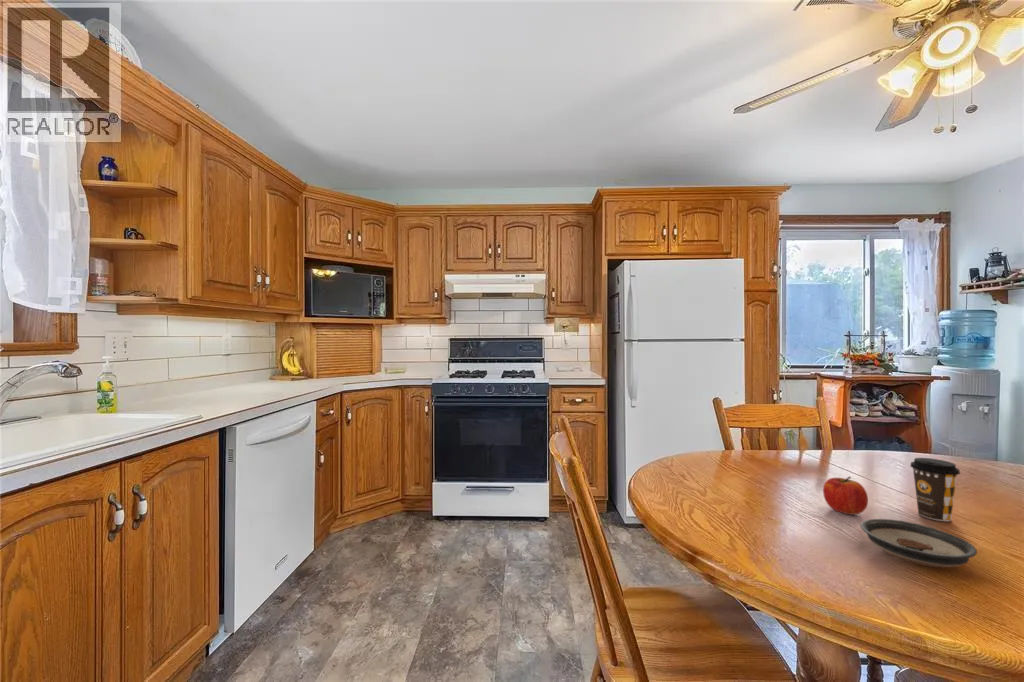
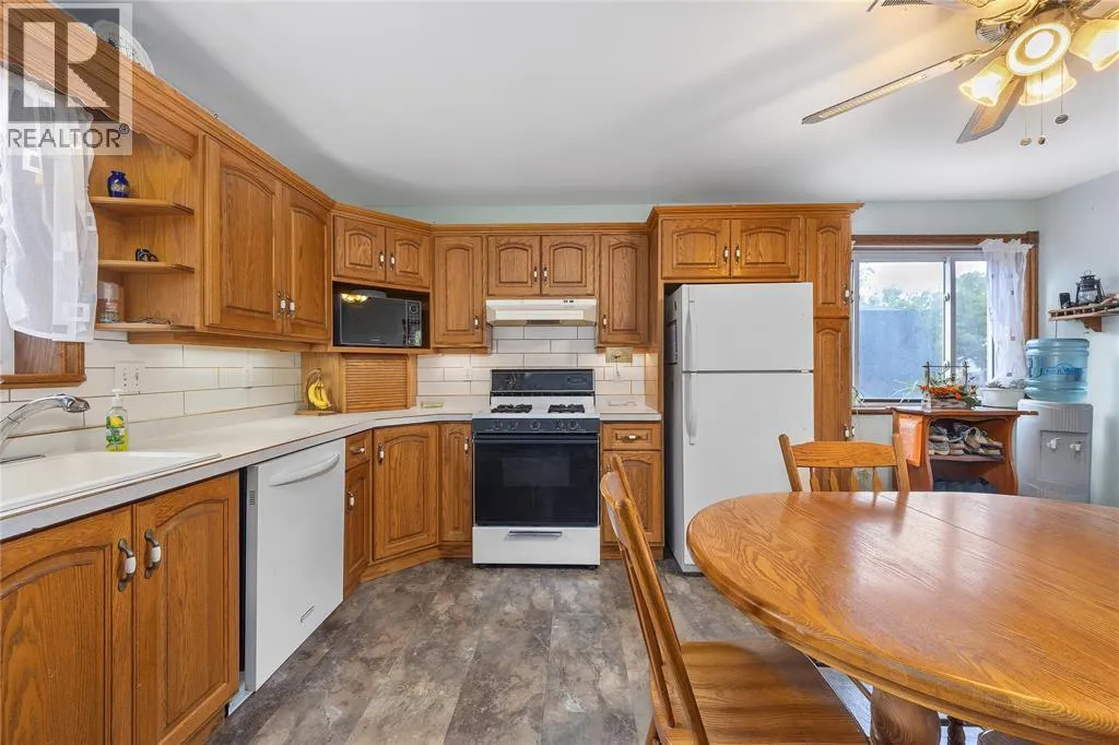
- coffee cup (934, 489)
- fruit (844, 493)
- saucer (914, 545)
